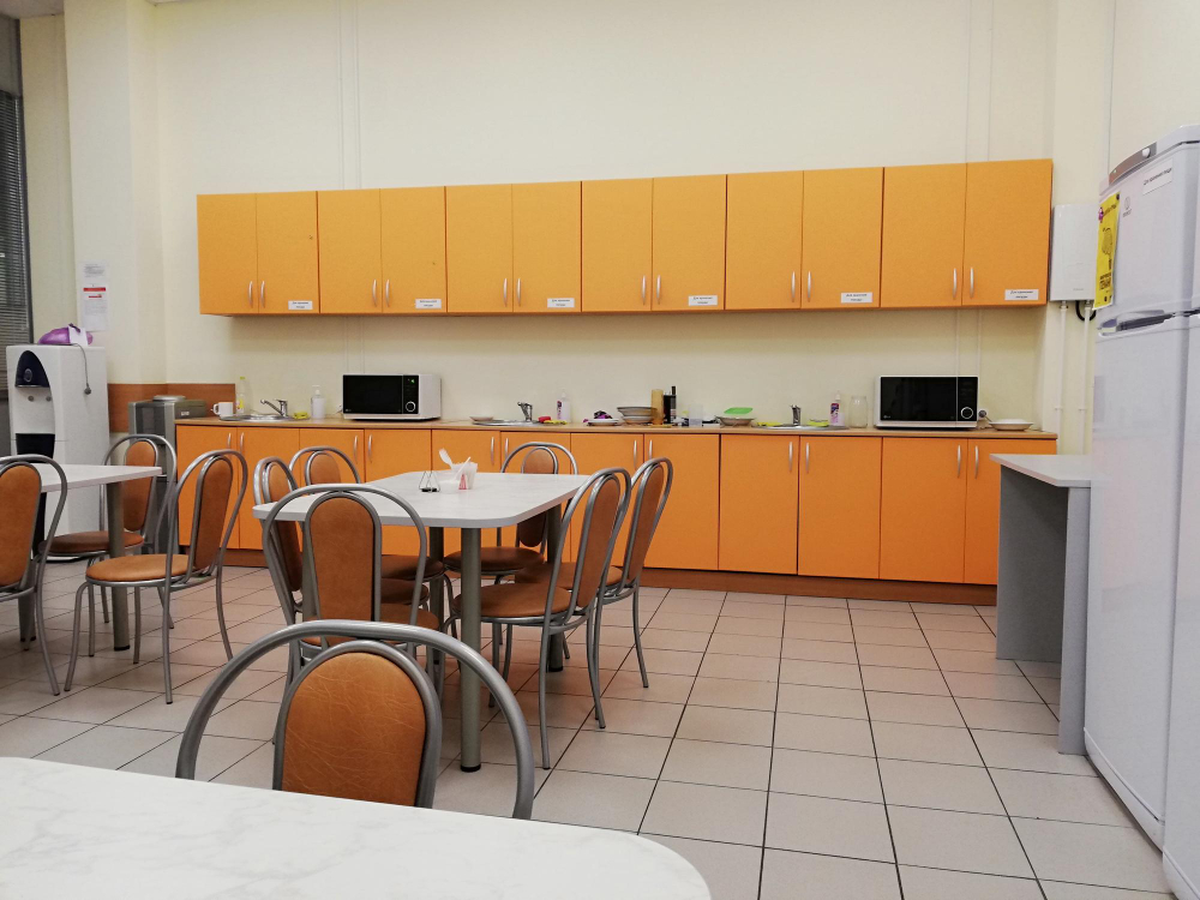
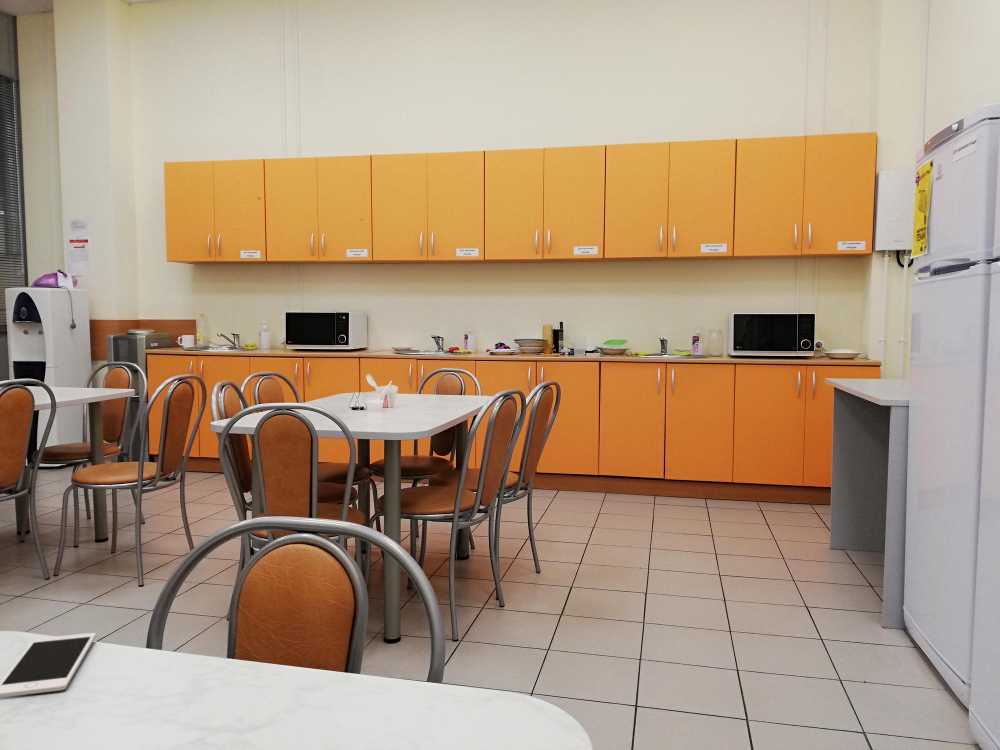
+ cell phone (48, 662)
